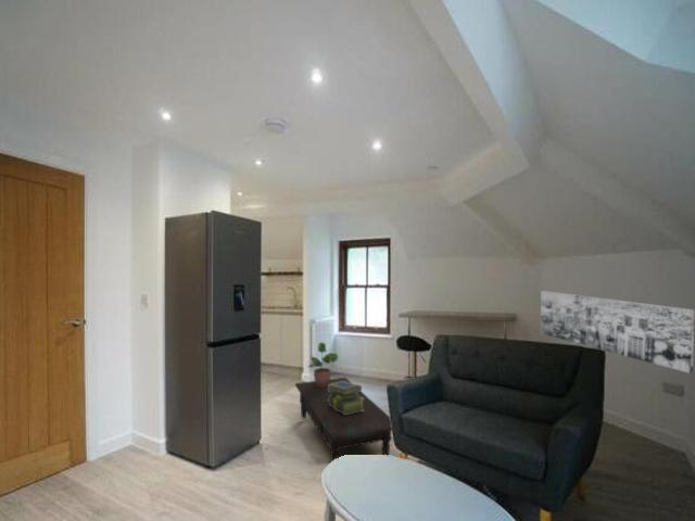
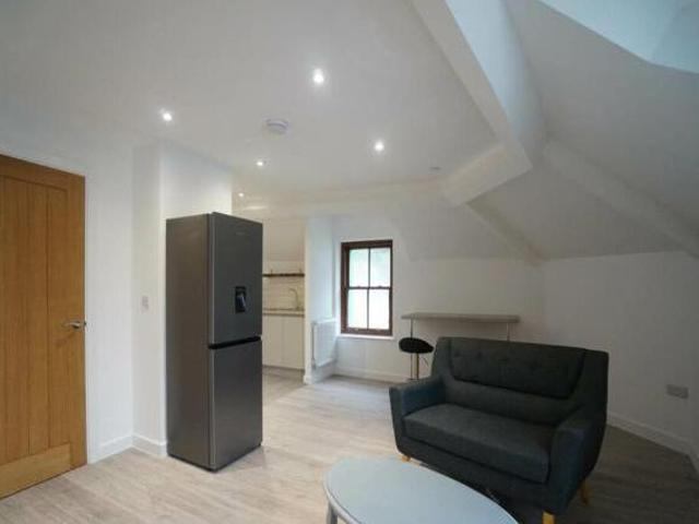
- potted plant (321, 364)
- wall art (602, 323)
- coffee table (340, 418)
- stack of books (344, 395)
